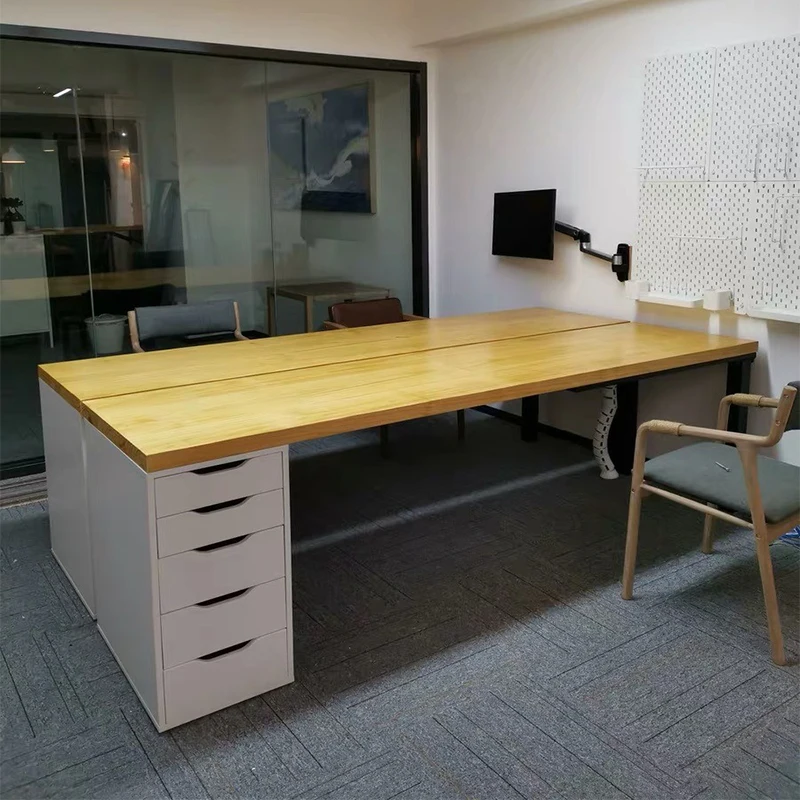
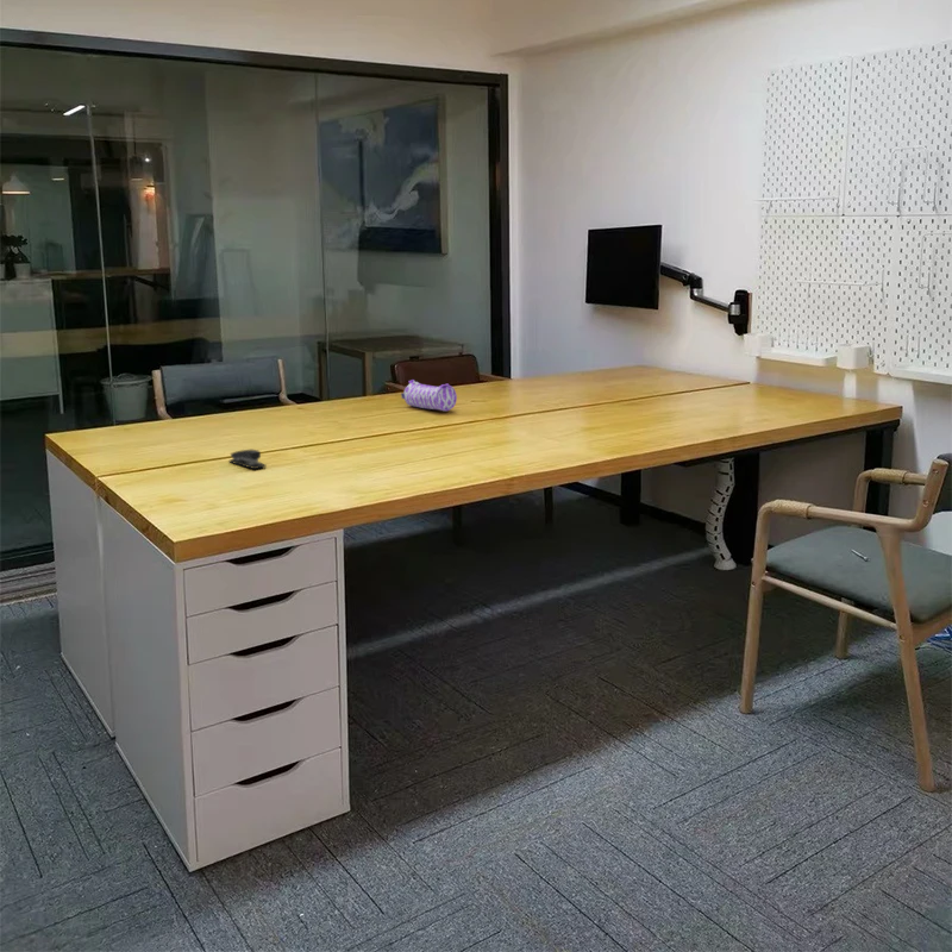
+ stapler (246, 456)
+ pencil case (430, 395)
